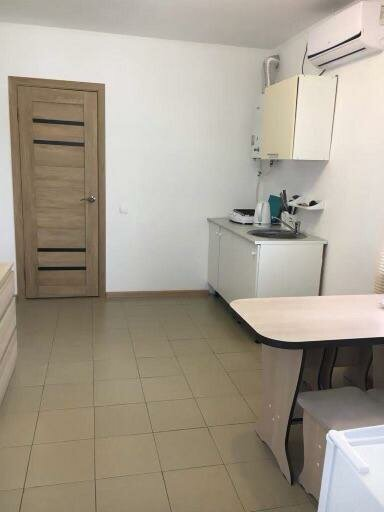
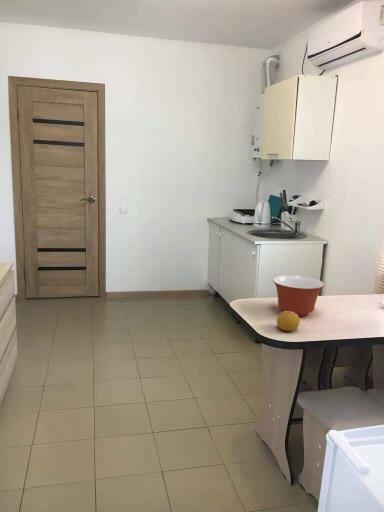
+ fruit (288, 320)
+ mixing bowl (296, 296)
